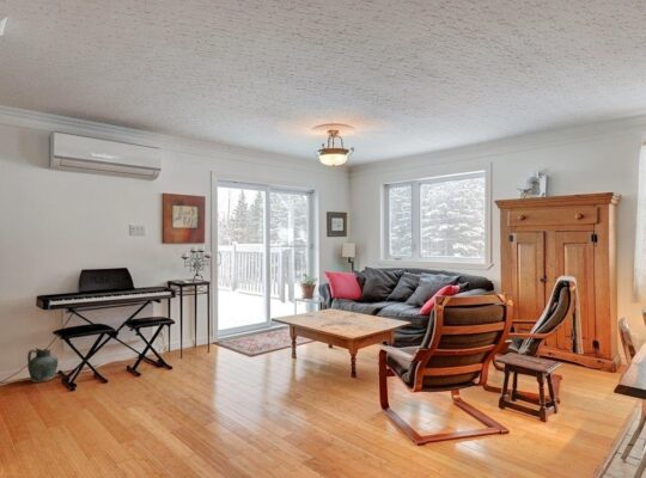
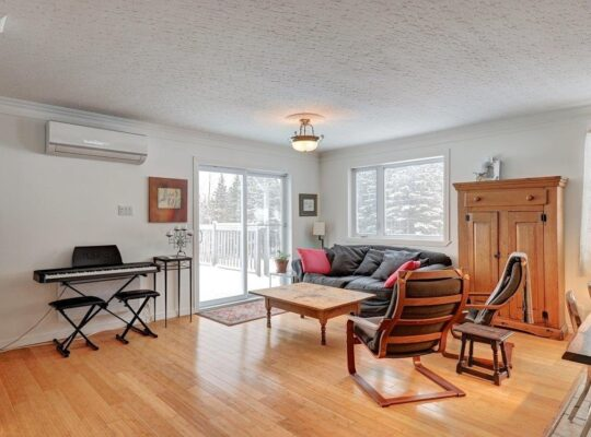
- ceramic jug (42, 362)
